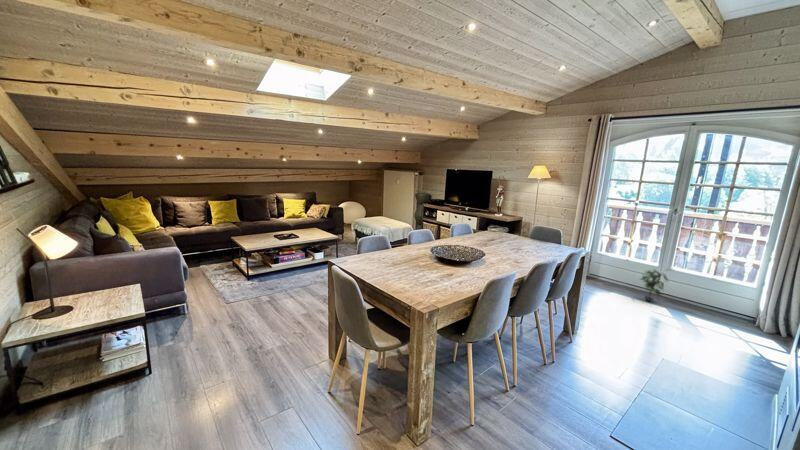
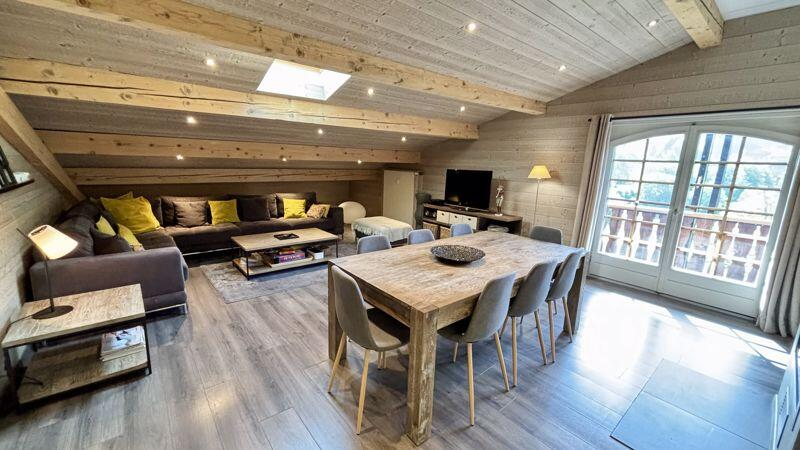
- potted plant (652, 283)
